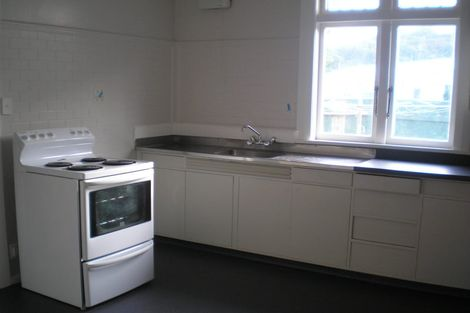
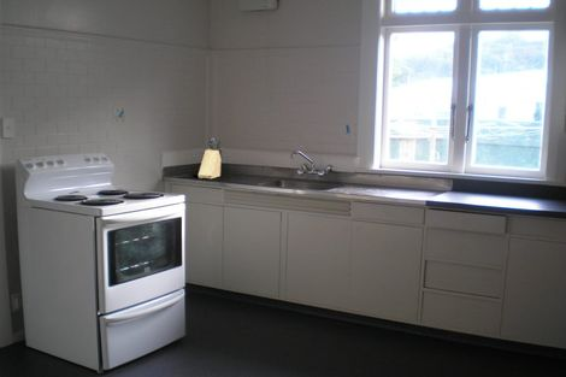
+ knife block (211, 158)
